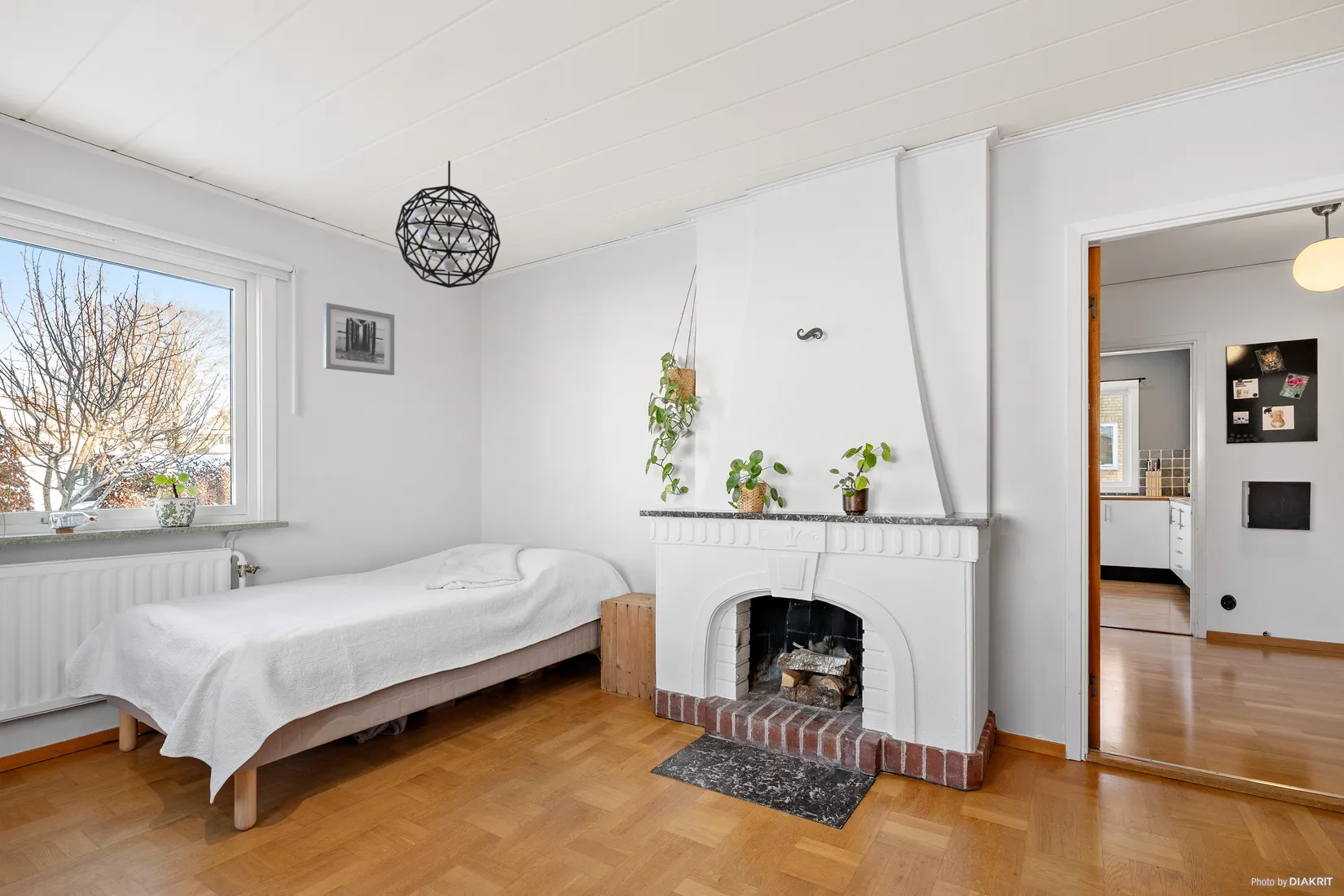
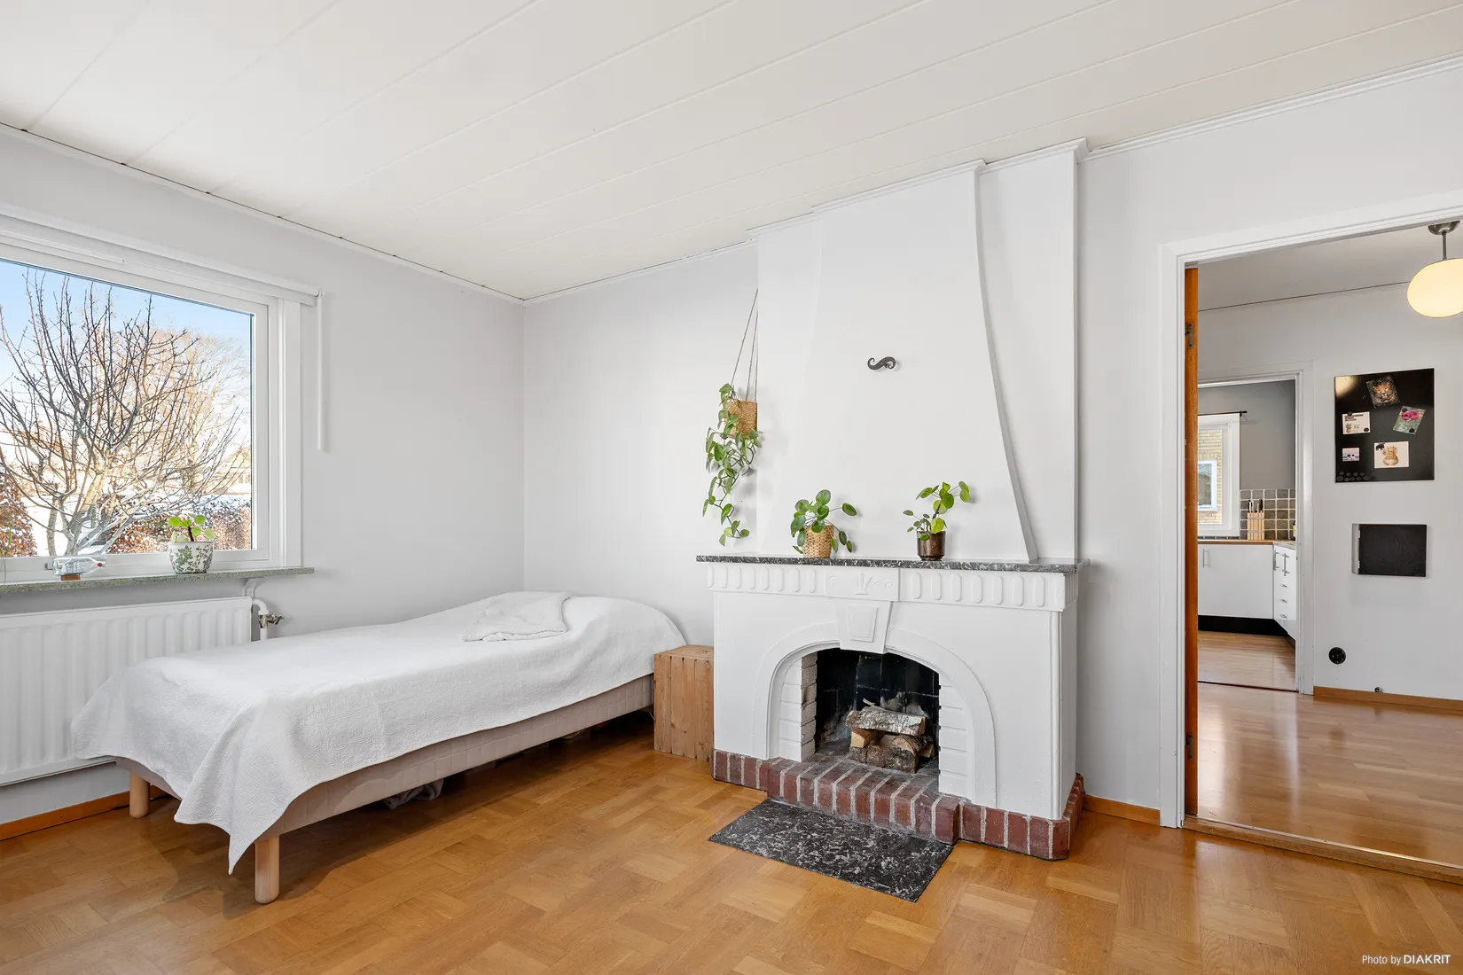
- pendant light (449, 224)
- wall art (360, 340)
